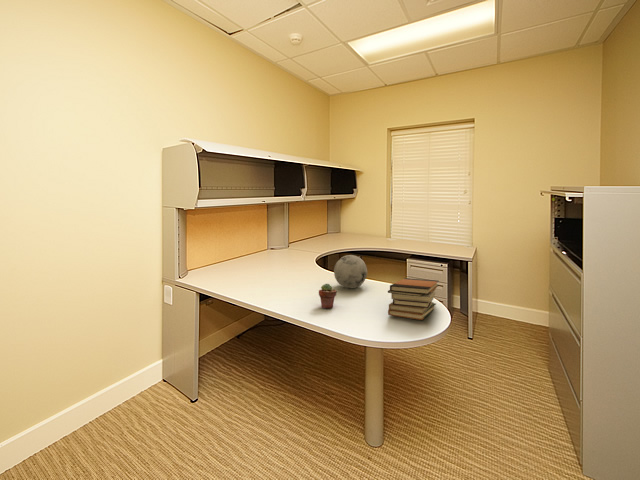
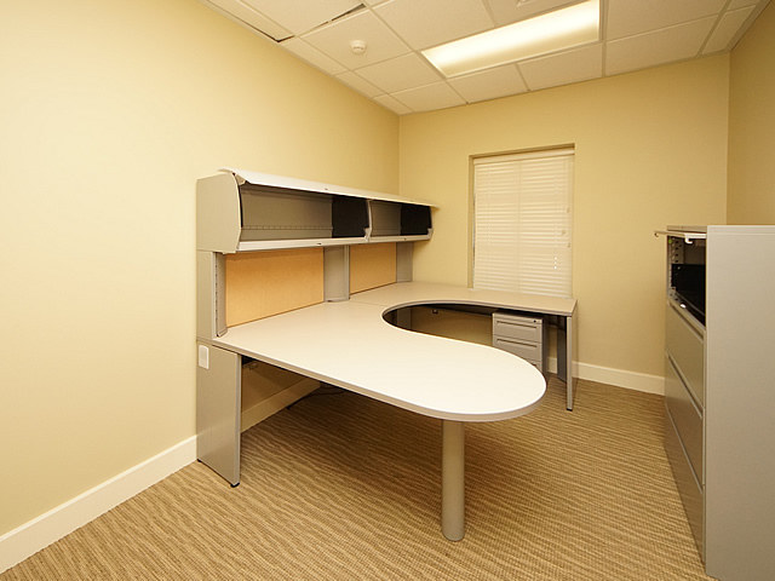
- decorative orb (350, 271)
- book stack (414, 297)
- potted succulent (327, 295)
